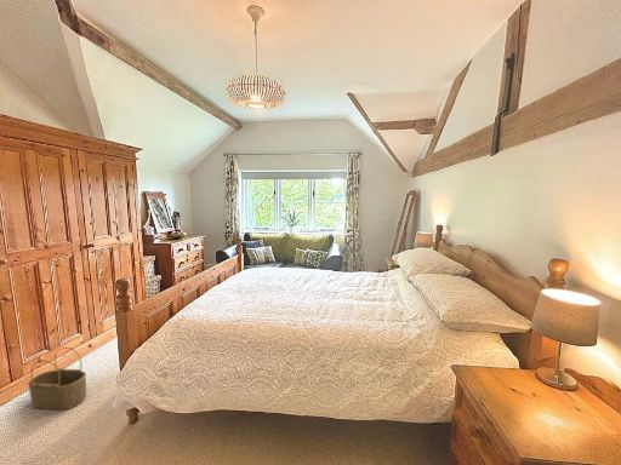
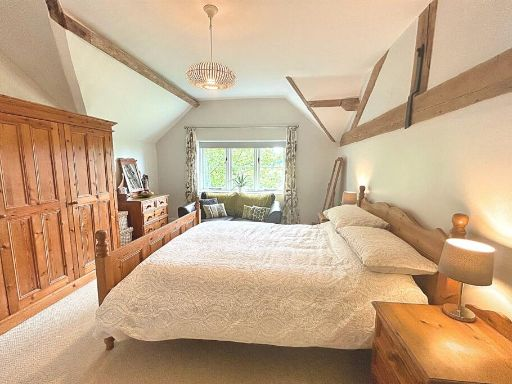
- wicker basket (57, 377)
